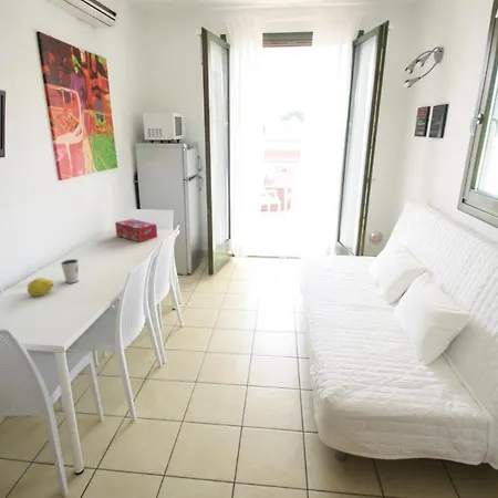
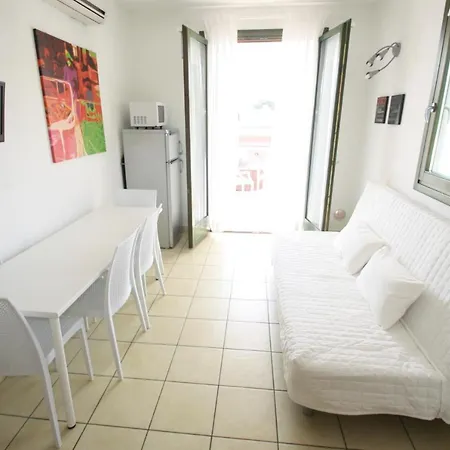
- fruit (41, 286)
- dixie cup (71, 271)
- tissue box (136, 229)
